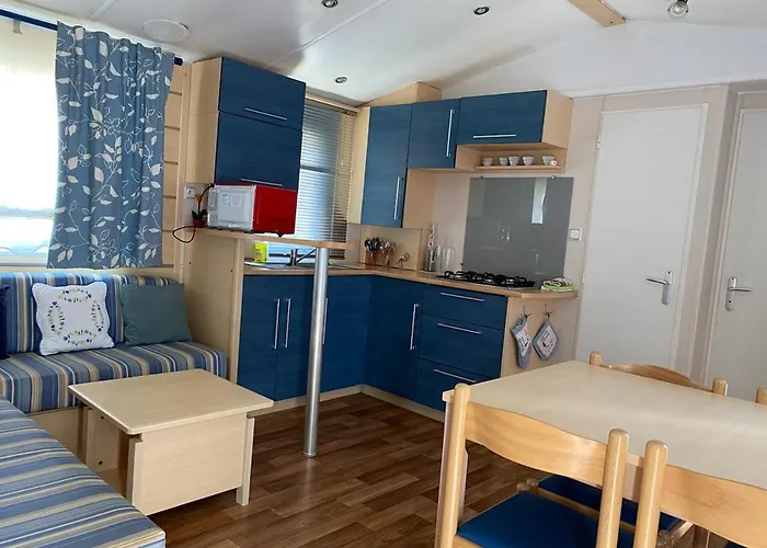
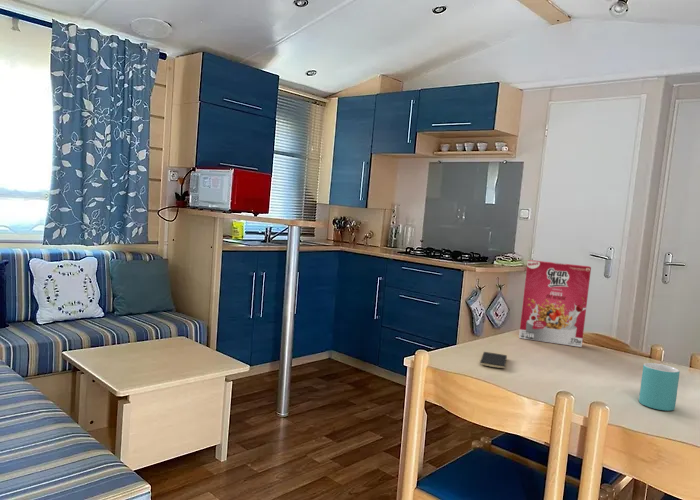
+ cereal box (553, 302)
+ mug (656, 384)
+ smartphone (493, 360)
